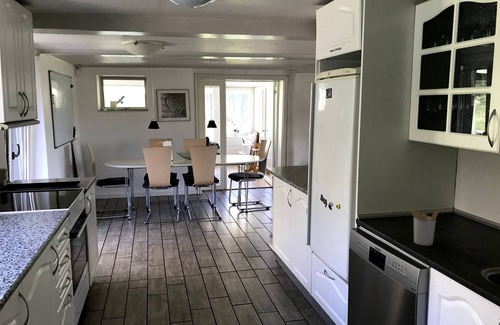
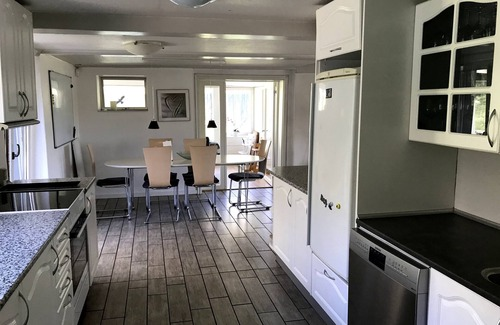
- utensil holder (422, 225)
